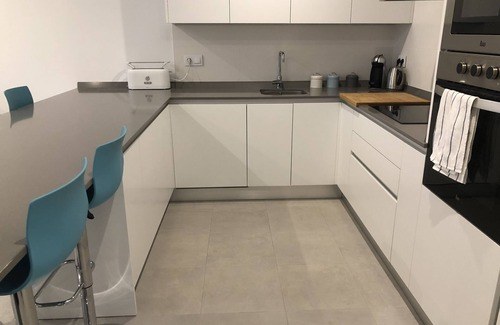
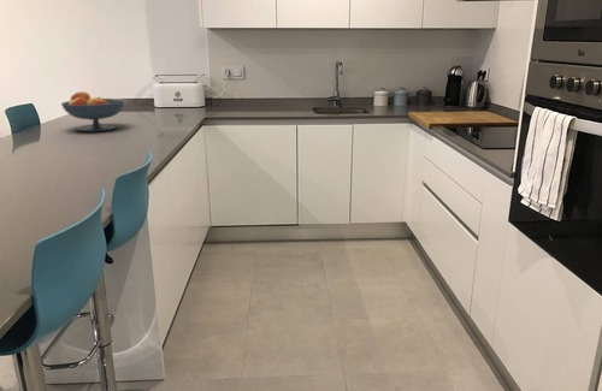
+ fruit bowl (94, 111)
